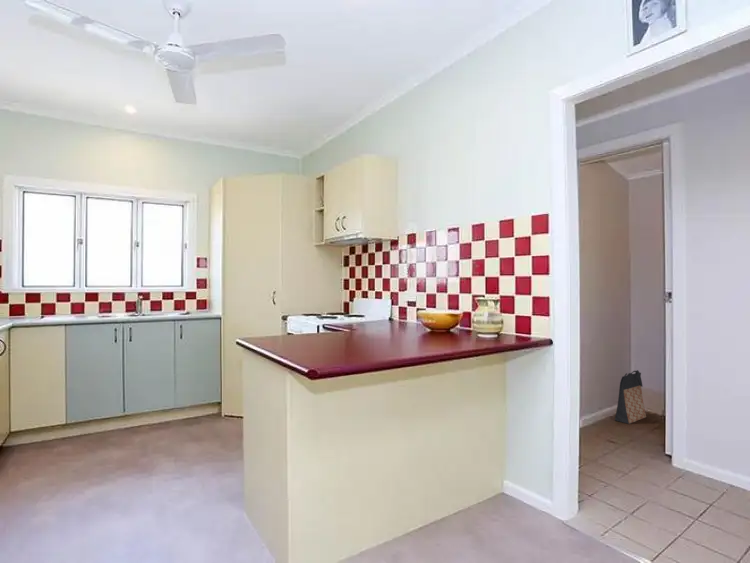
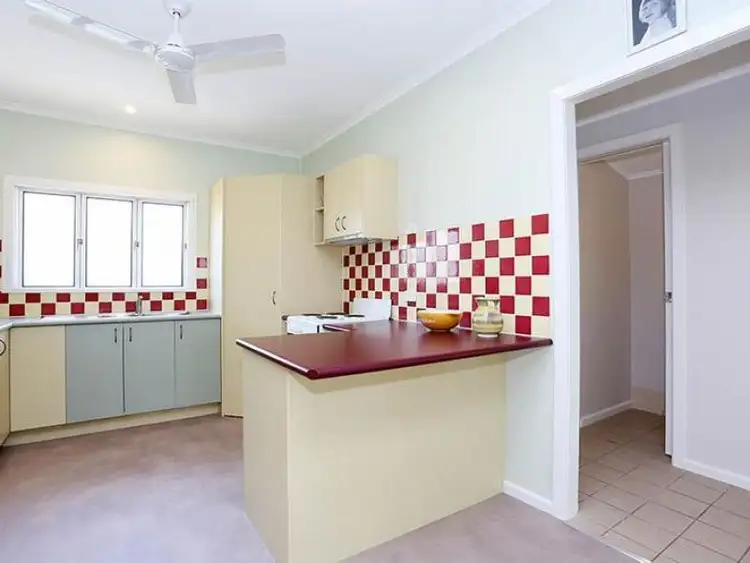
- bag (631, 394)
